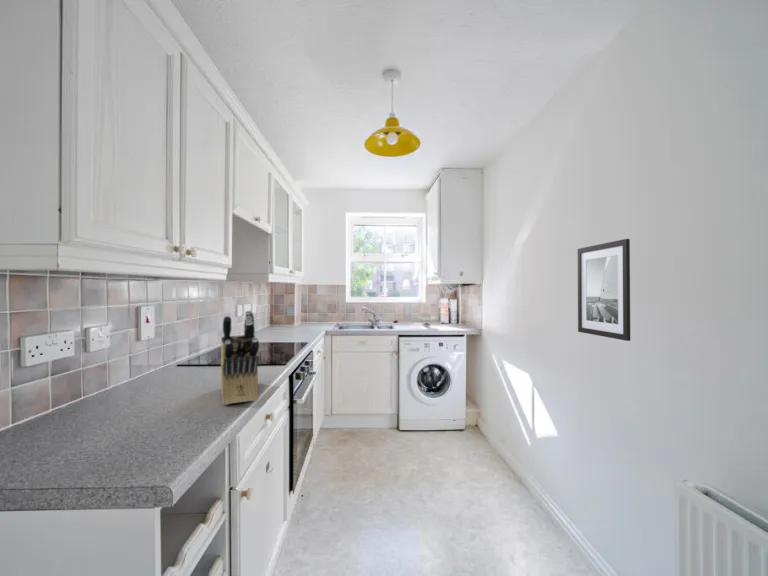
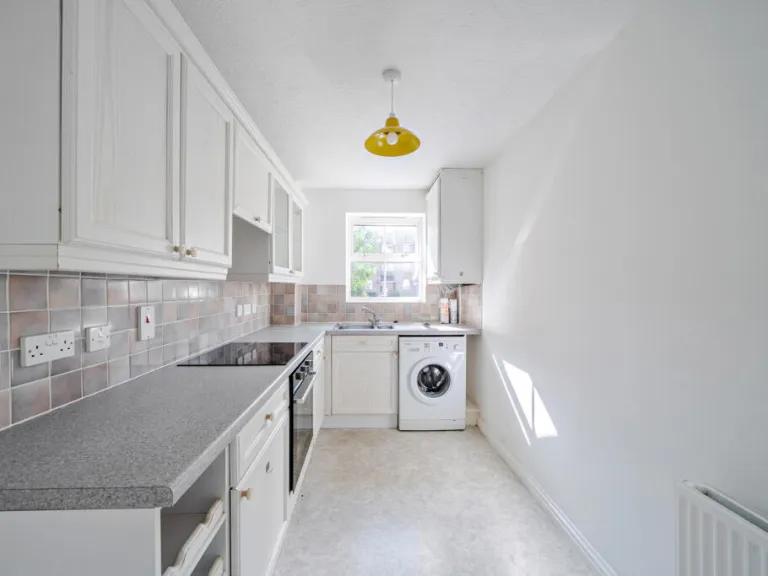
- knife block (238, 353)
- wall art (601, 290)
